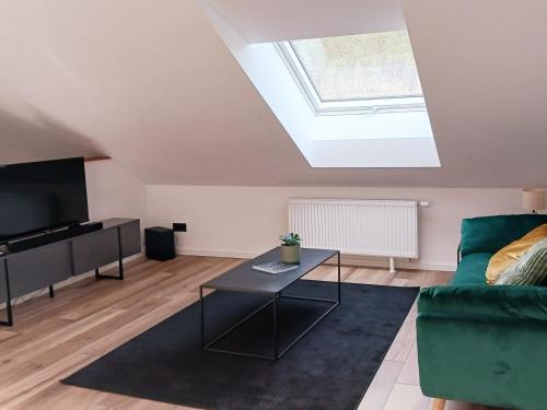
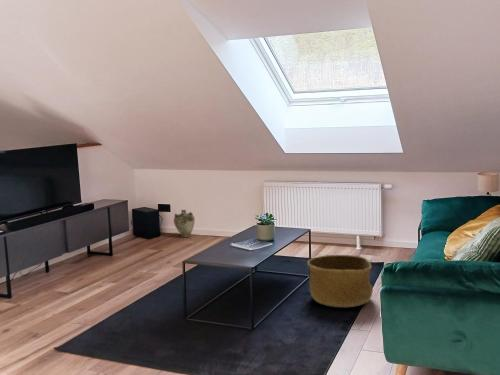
+ vase (184, 223)
+ basket (339, 280)
